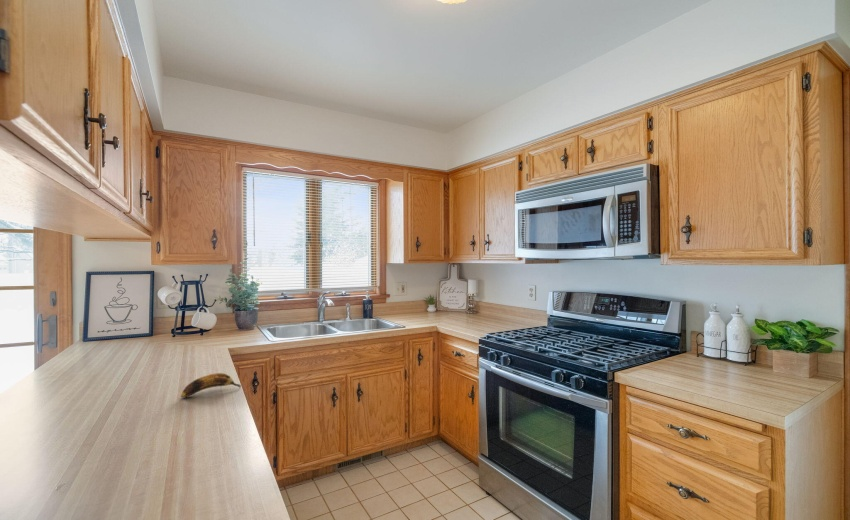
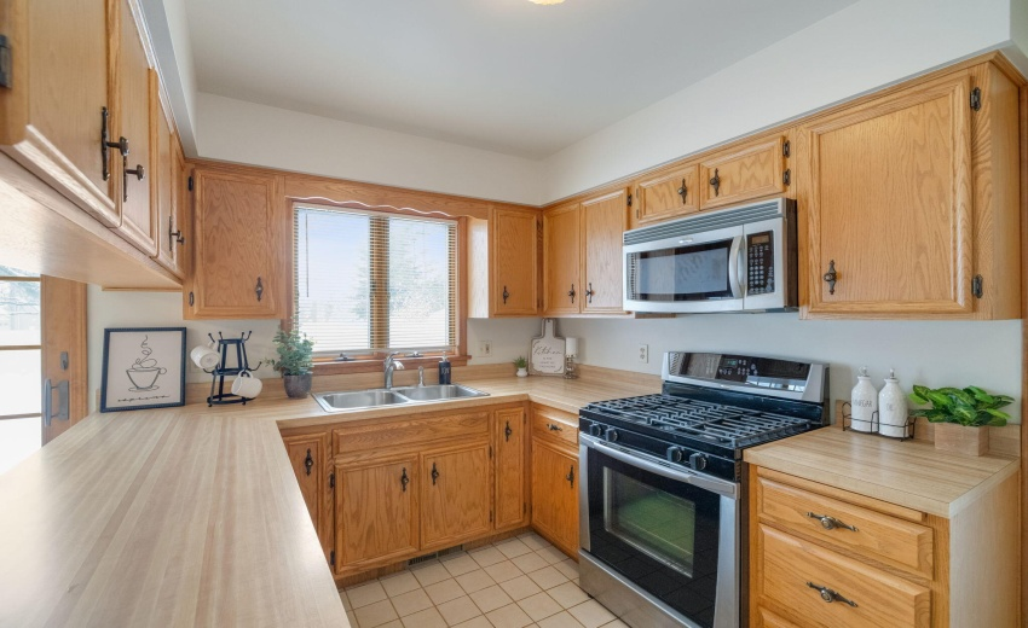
- banana (211, 382)
